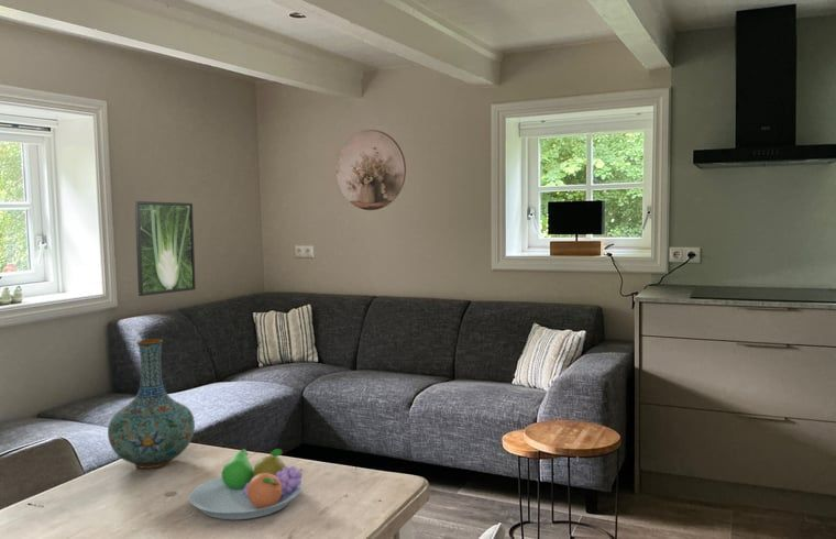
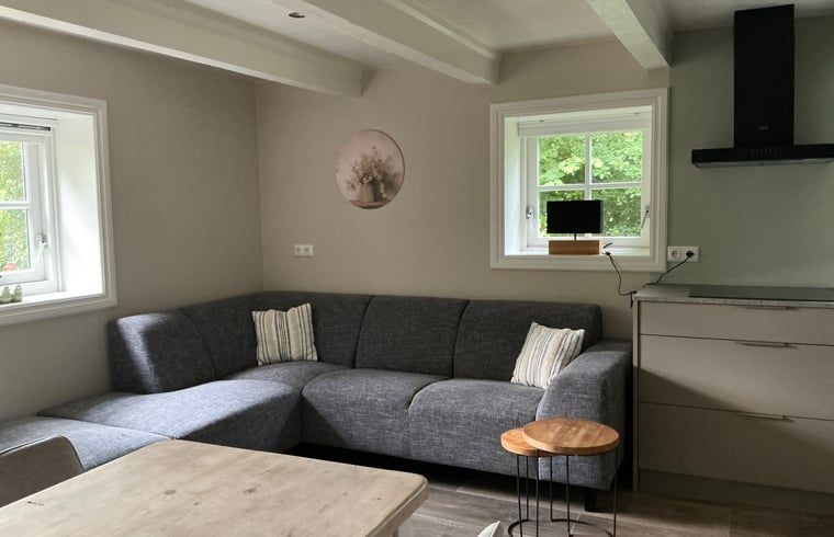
- vase (151, 402)
- fruit bowl (246, 479)
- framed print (166, 248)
